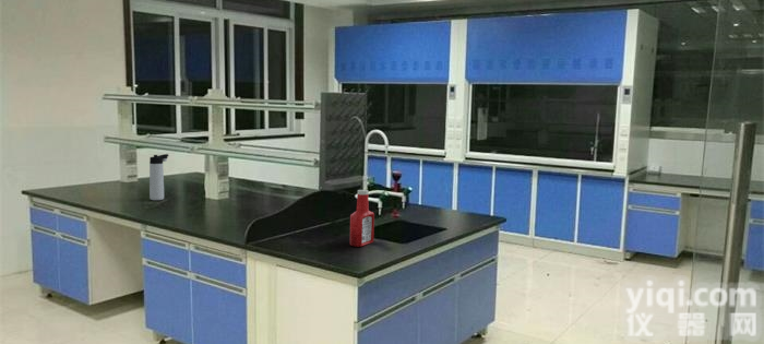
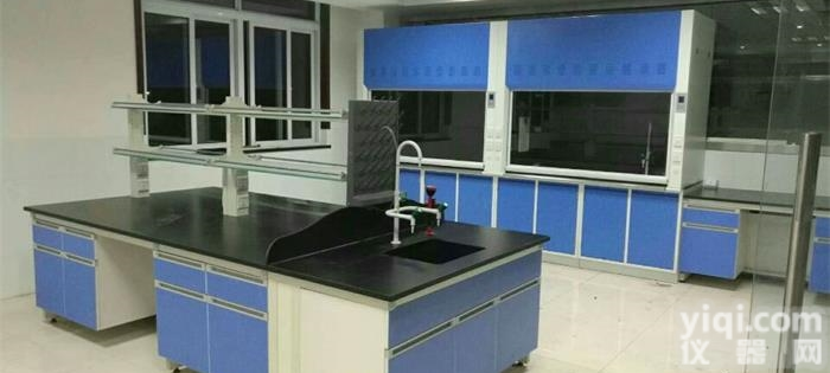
- soap bottle (362, 216)
- thermos bottle (159, 177)
